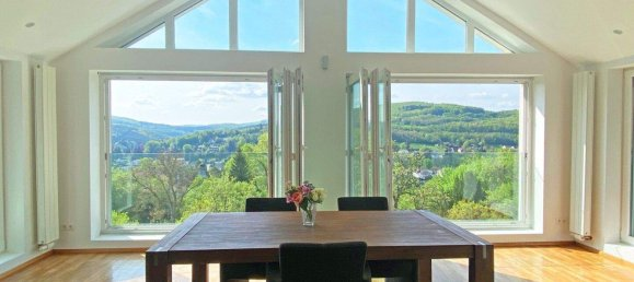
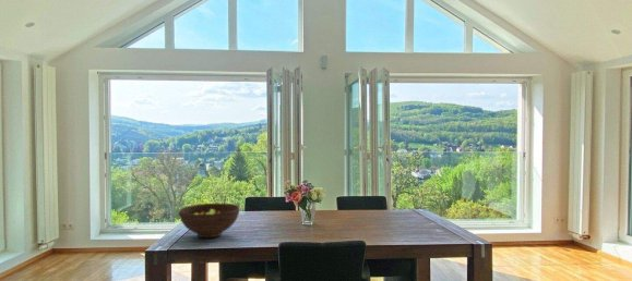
+ fruit bowl (210, 221)
